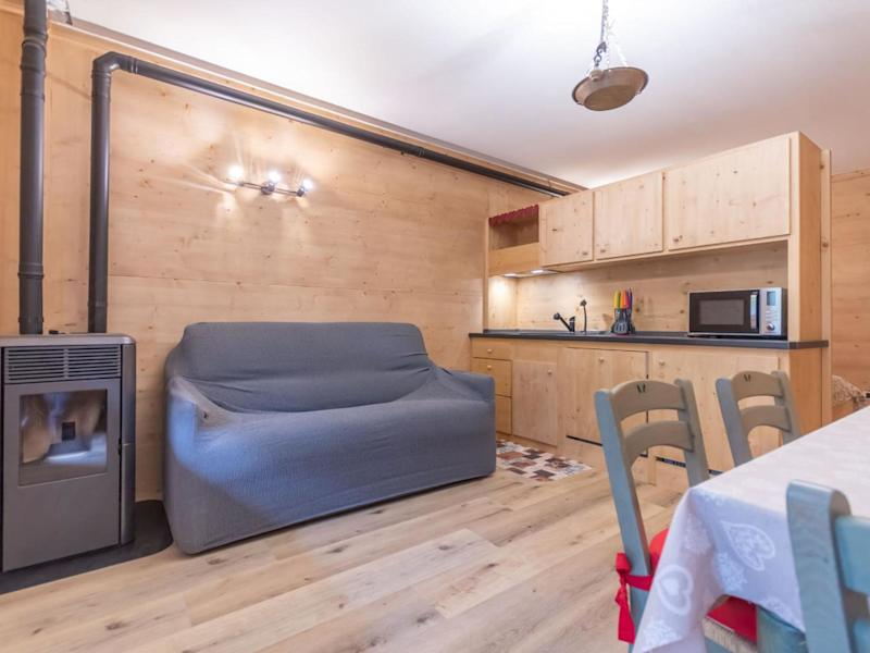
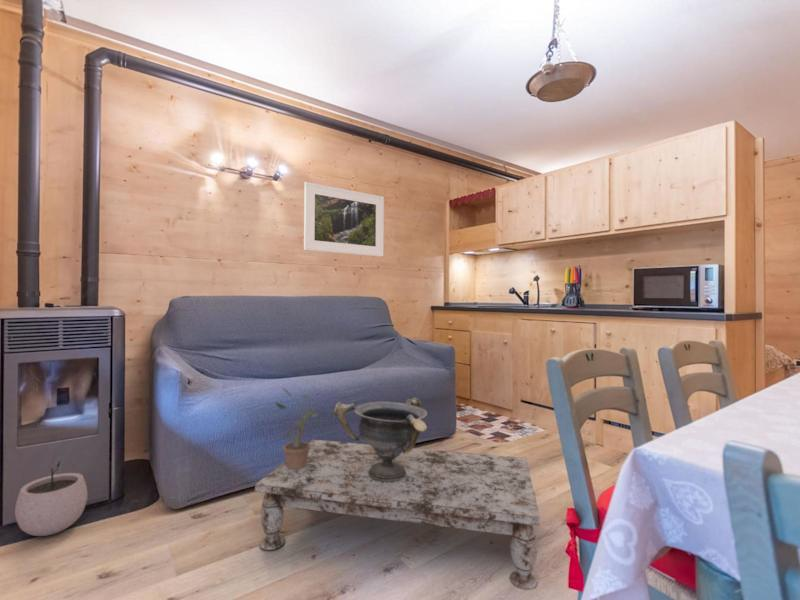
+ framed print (346, 221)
+ plant pot (52, 496)
+ potted plant (301, 424)
+ coffee table (399, 502)
+ decorative bowl (383, 435)
